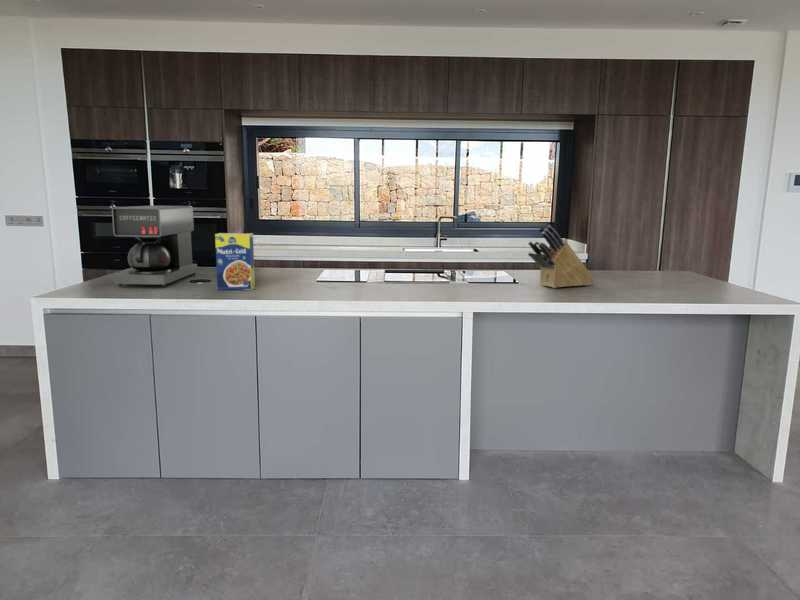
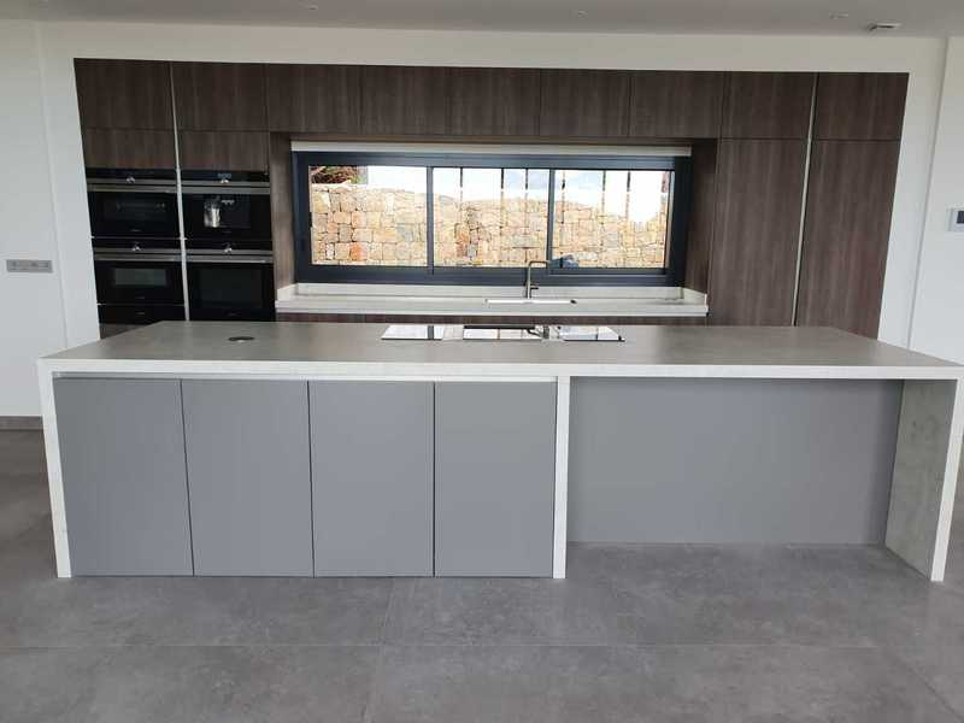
- coffee maker (157, 243)
- knife block (561, 255)
- legume (235, 261)
